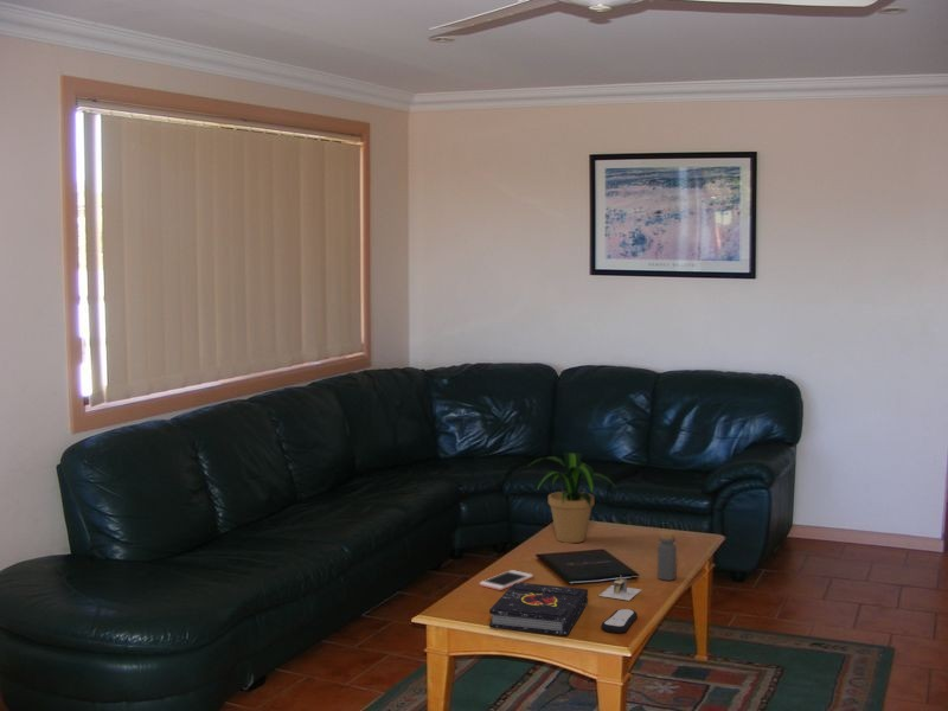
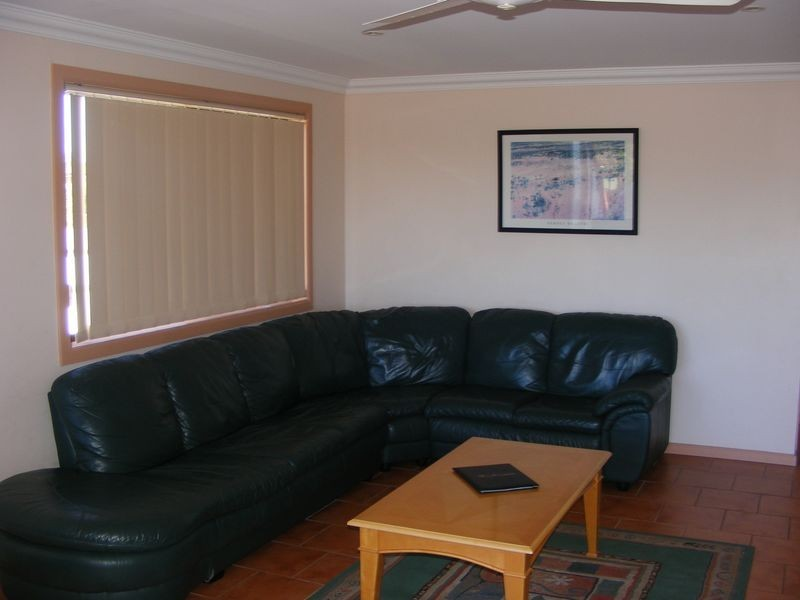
- cell phone (506, 579)
- bottle (666, 555)
- architectural model (620, 581)
- remote control (620, 620)
- potted plant (570, 498)
- book (539, 607)
